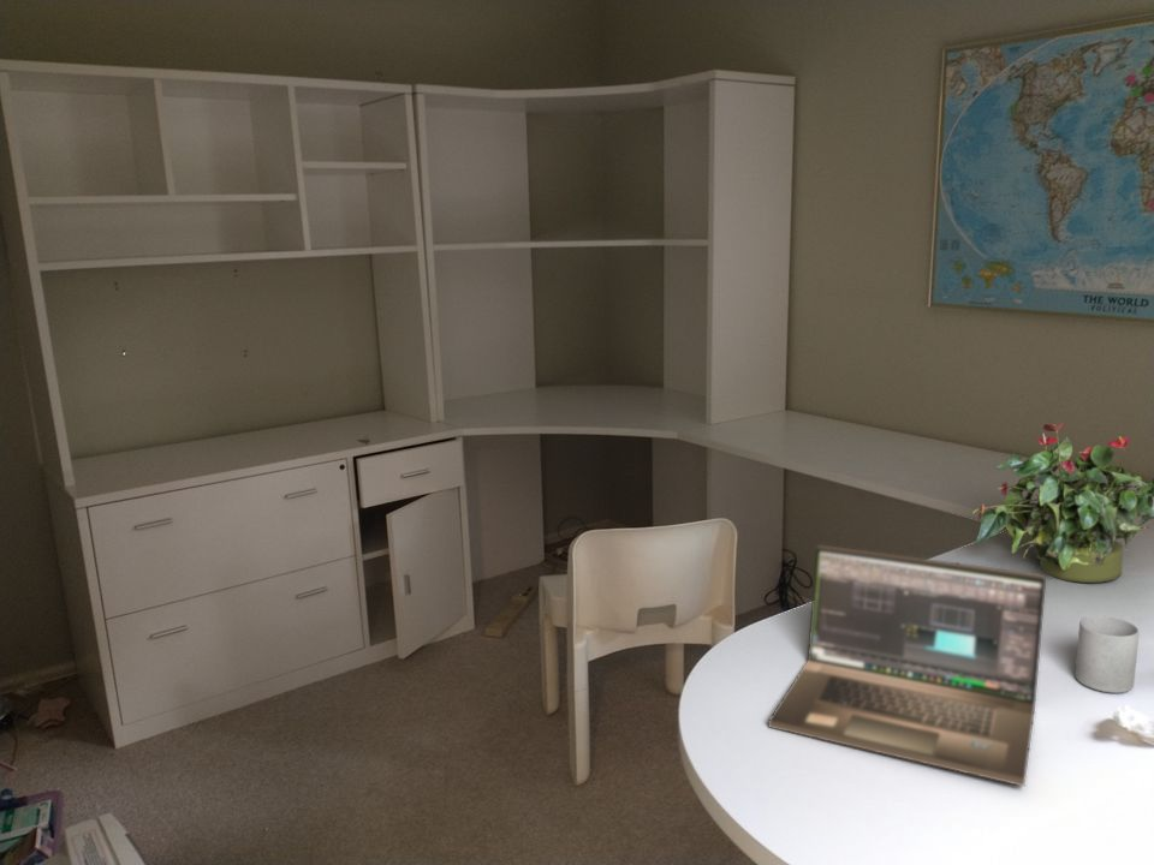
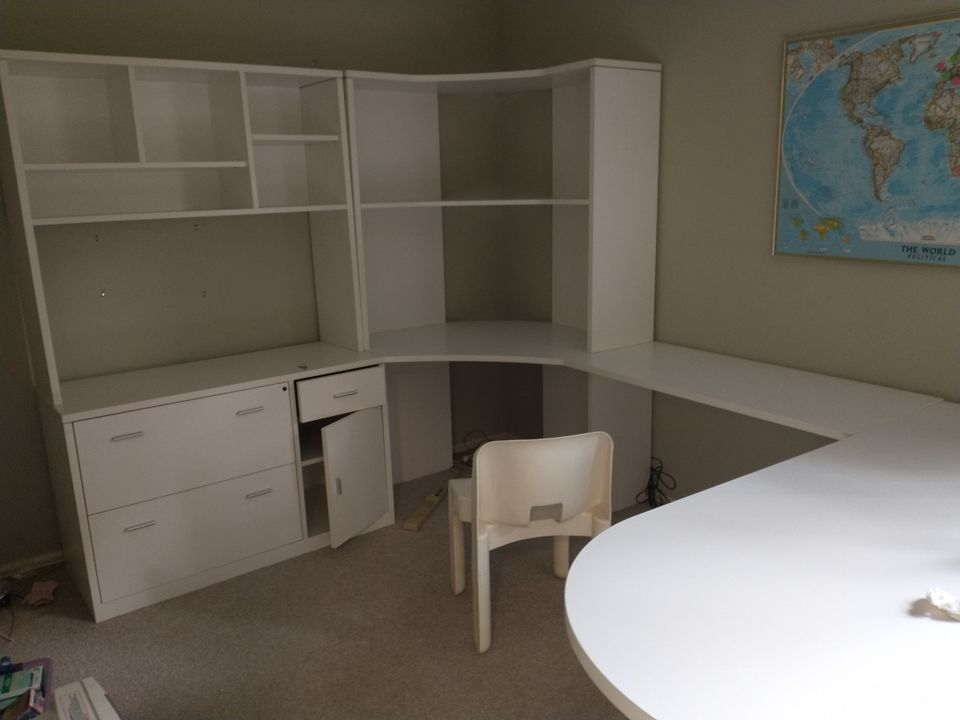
- mug (1106, 649)
- laptop (908, 650)
- potted plant (1072, 503)
